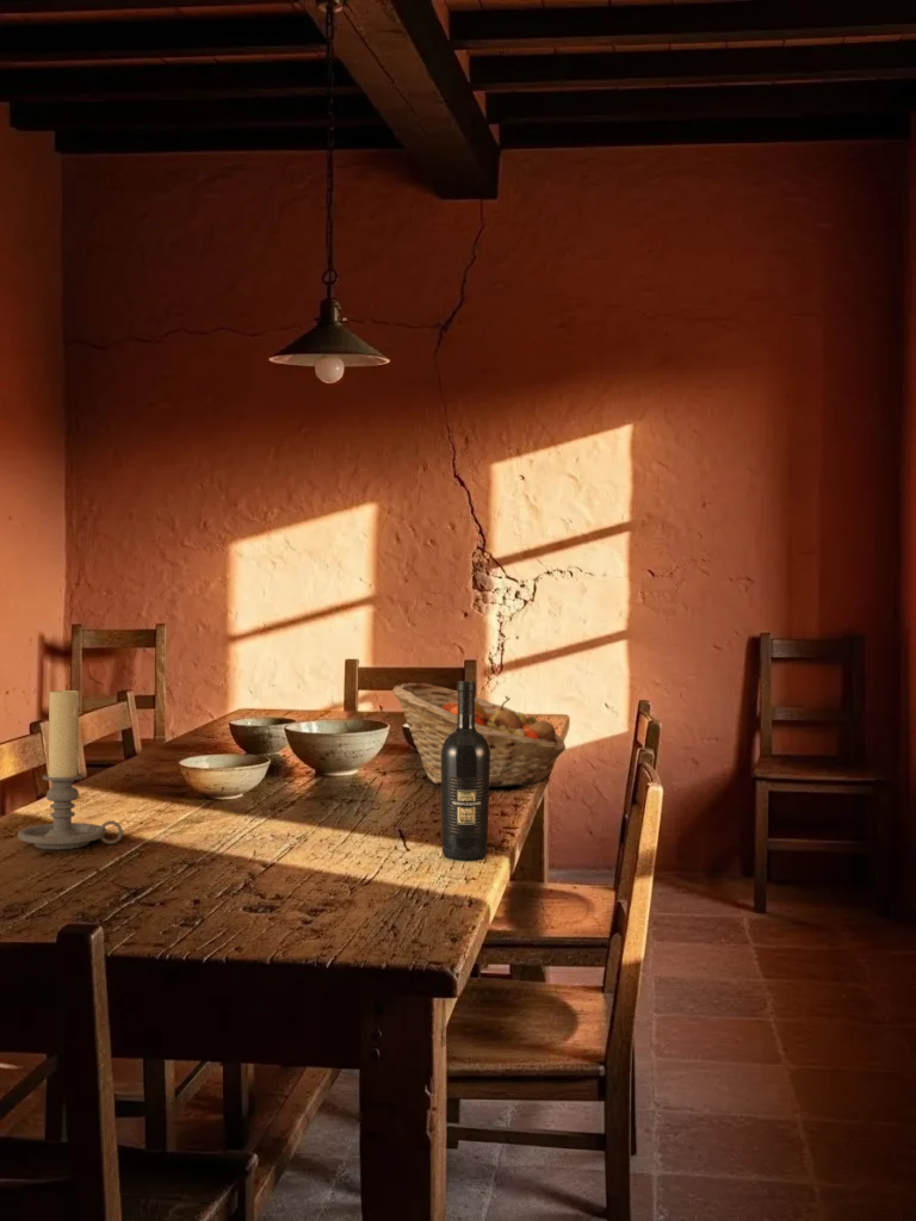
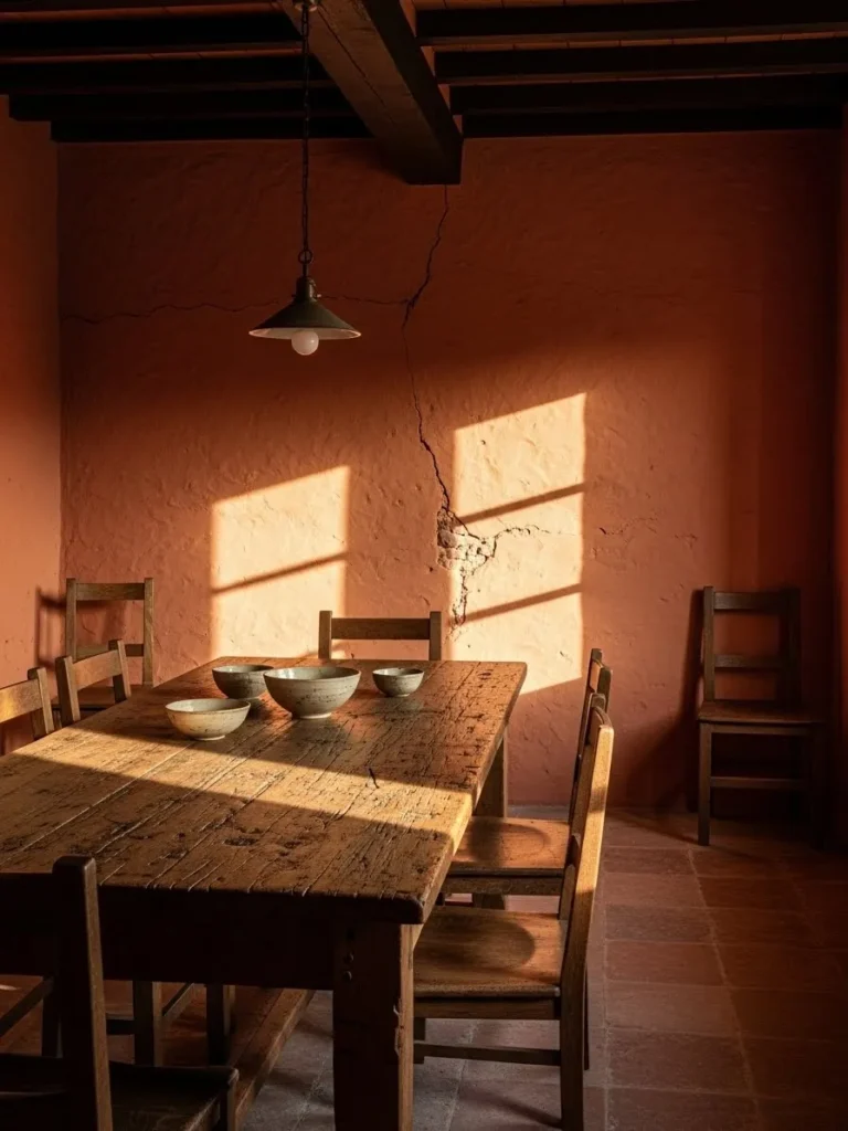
- fruit basket (478, 731)
- wine bottle (465, 768)
- candle holder (72, 766)
